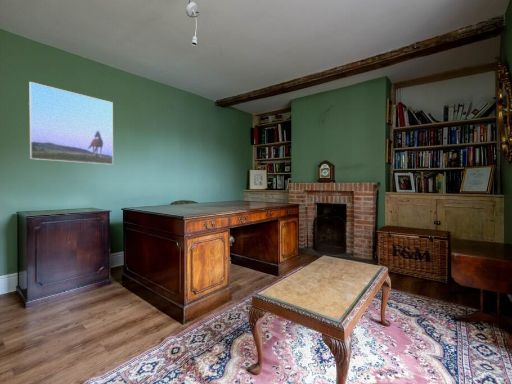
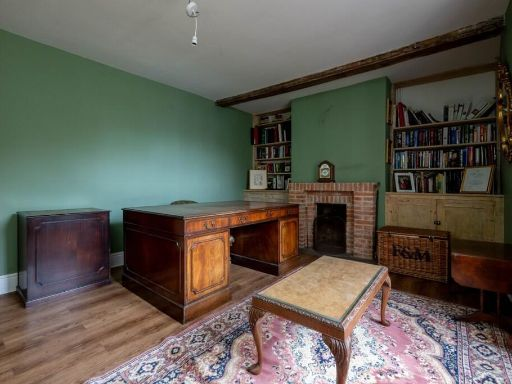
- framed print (75, 127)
